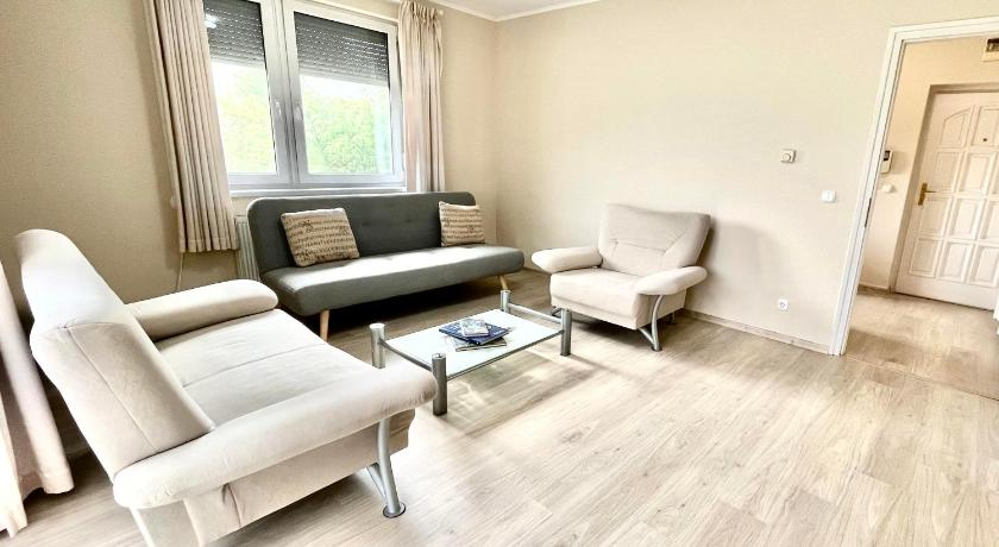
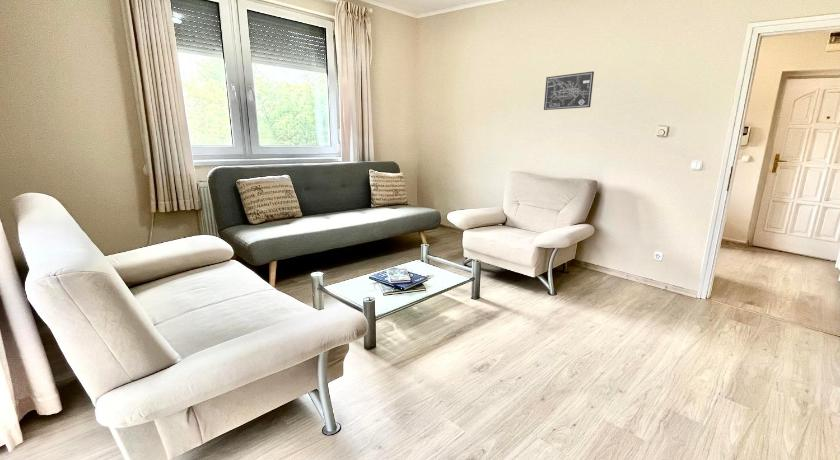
+ wall art (567, 91)
